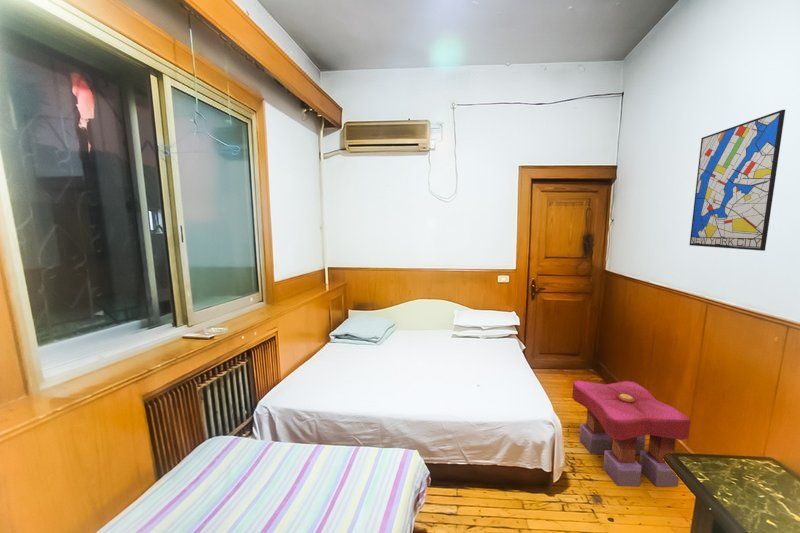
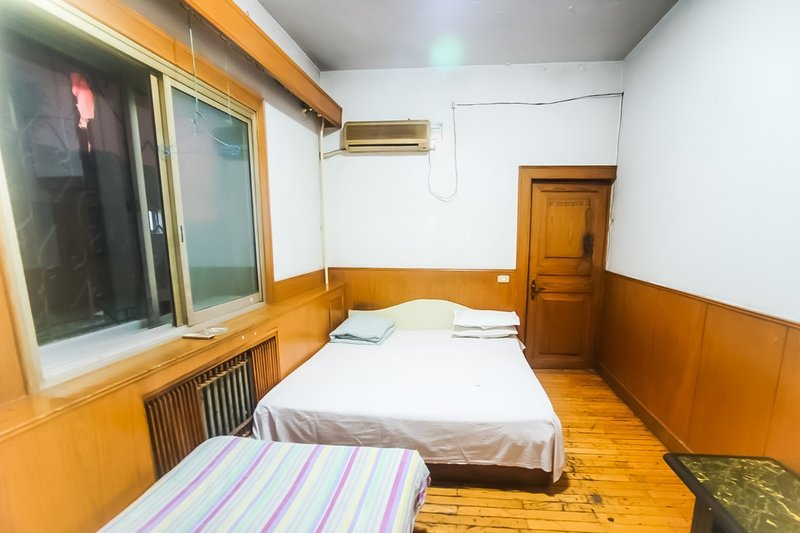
- stool (622, 428)
- wall art (729, 188)
